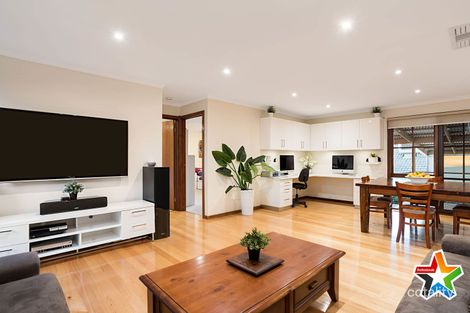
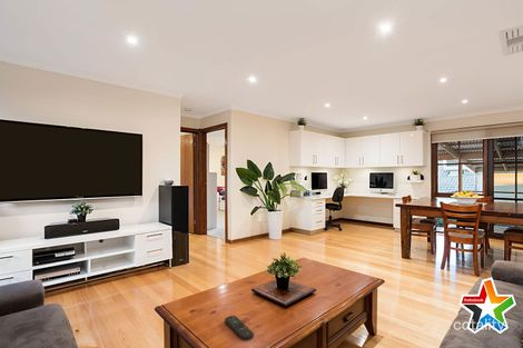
+ remote control (238, 326)
